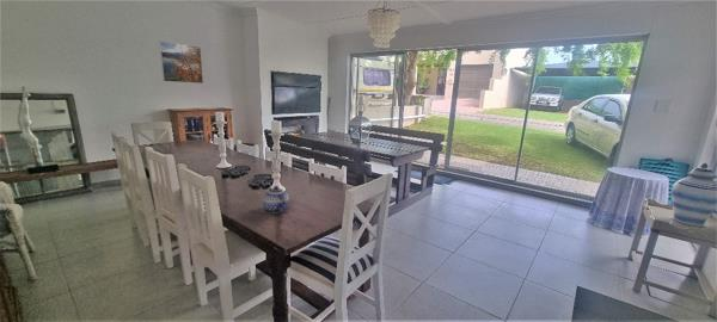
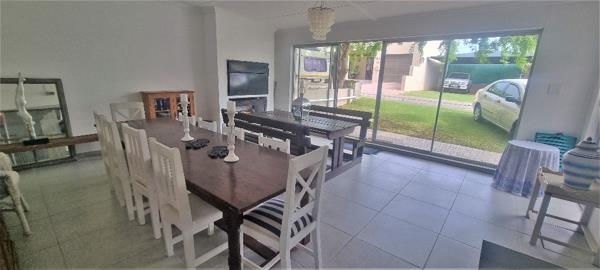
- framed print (182, 63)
- teapot (276, 198)
